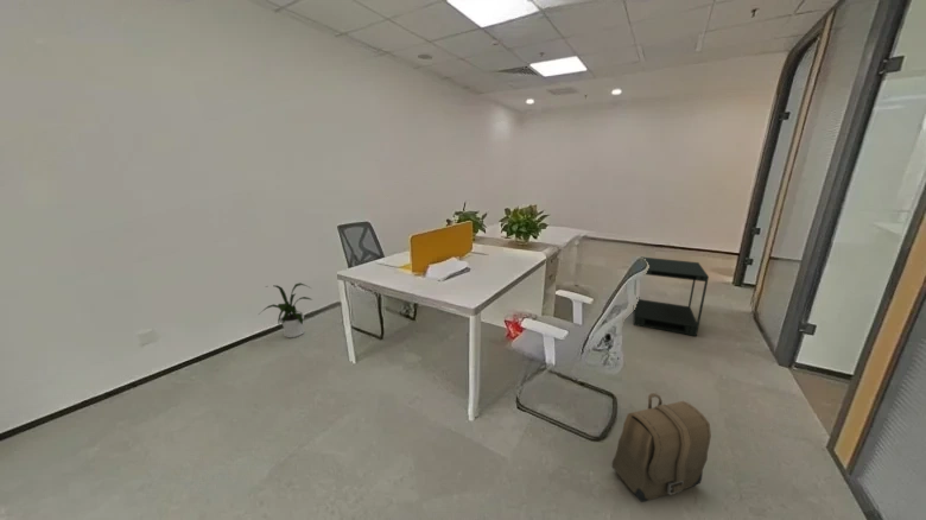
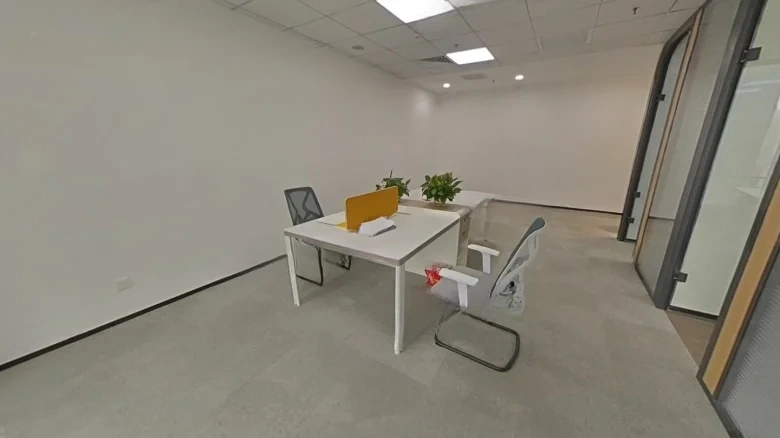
- backpack (664, 445)
- side table (666, 303)
- house plant (288, 307)
